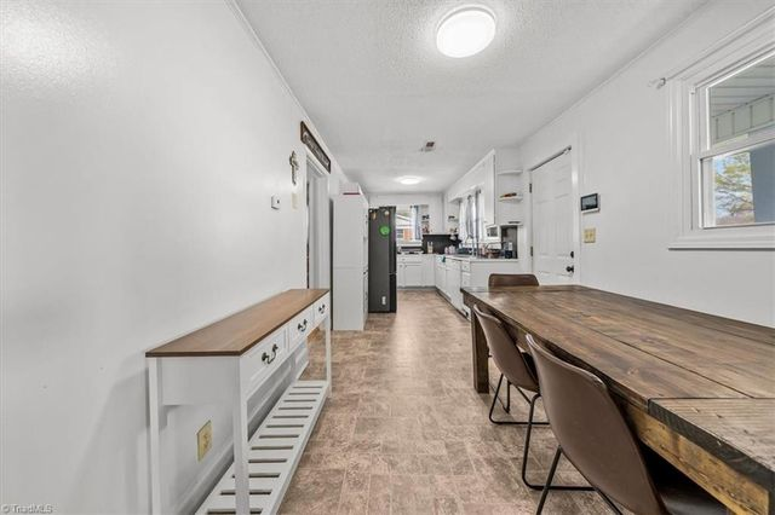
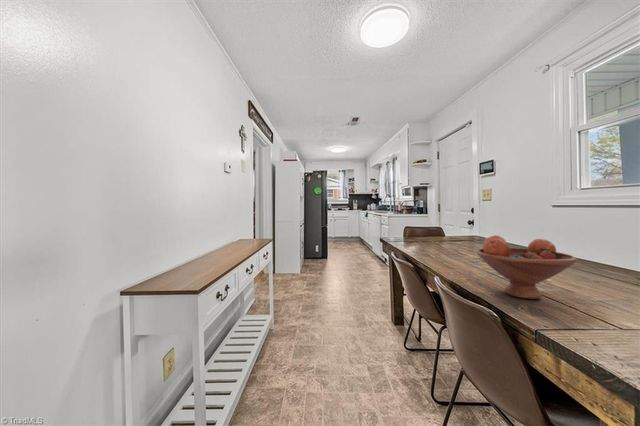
+ fruit bowl (522, 266)
